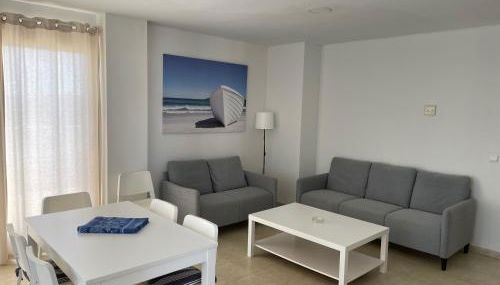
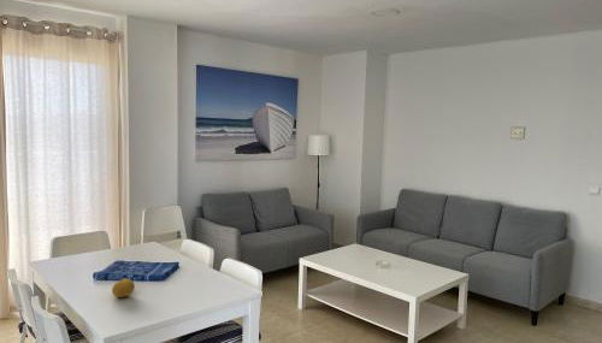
+ fruit (123, 288)
